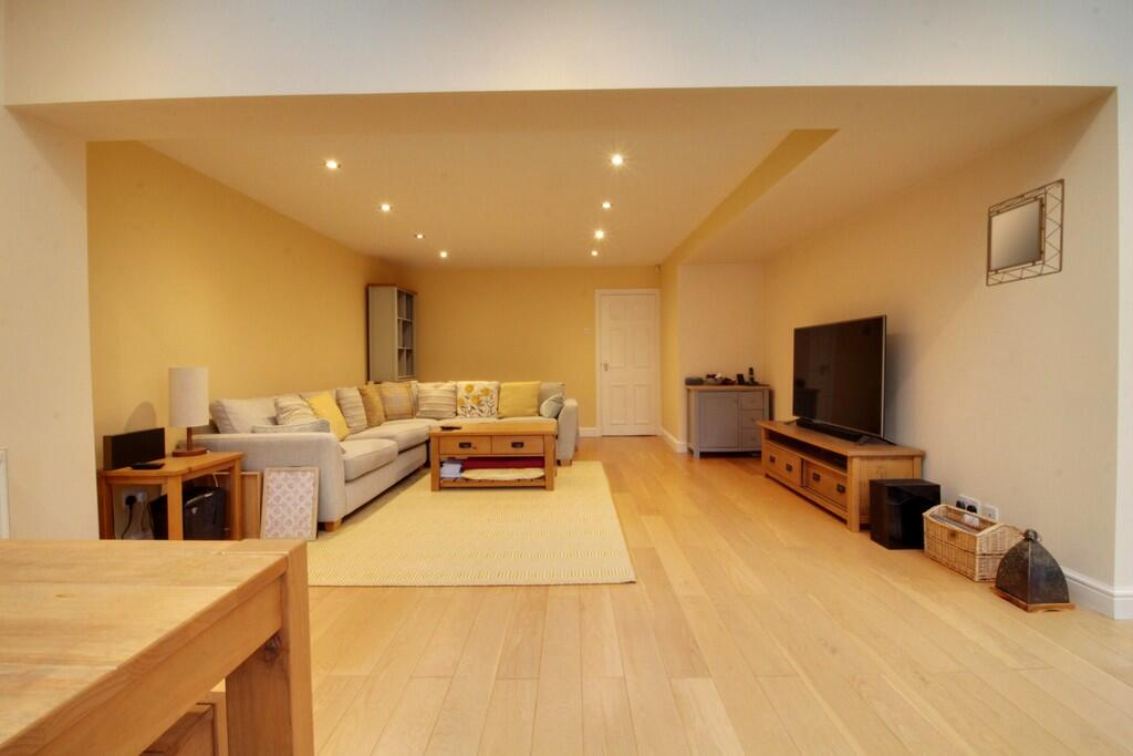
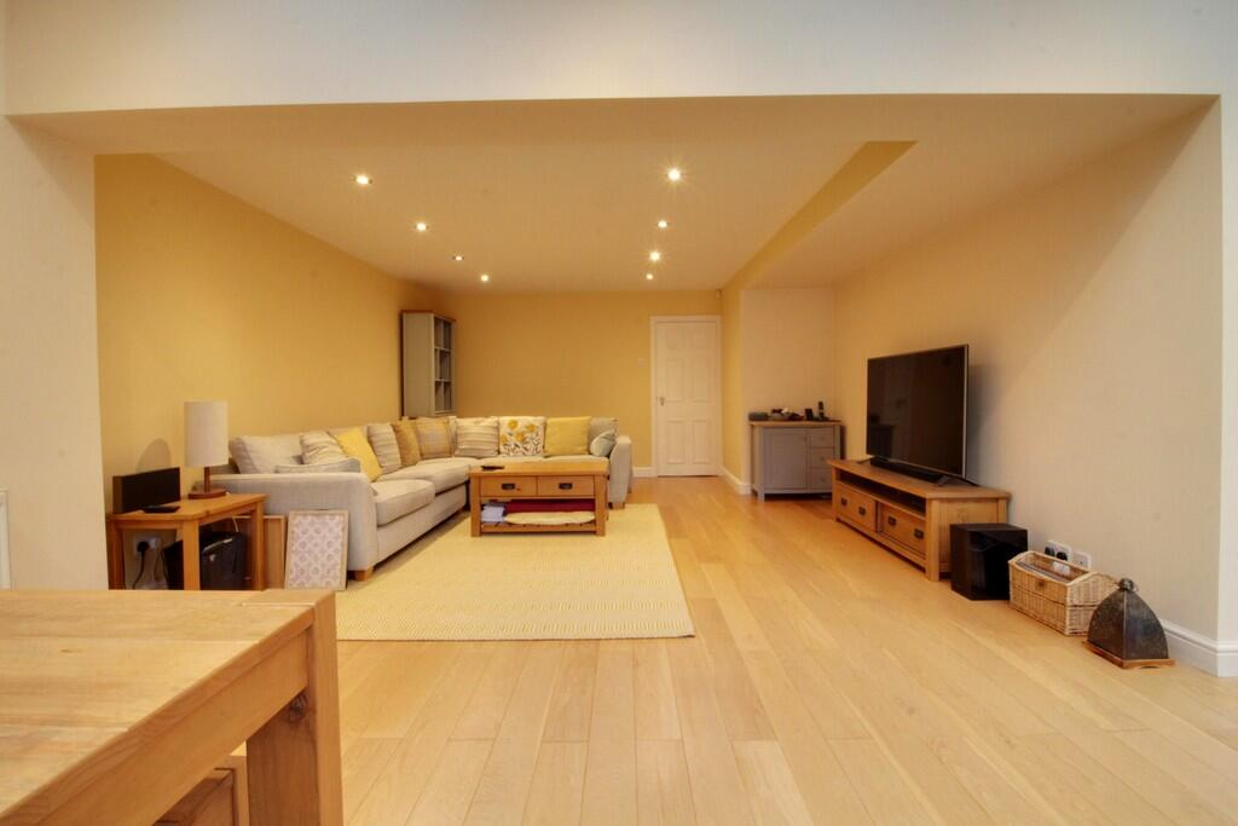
- home mirror (1018, 237)
